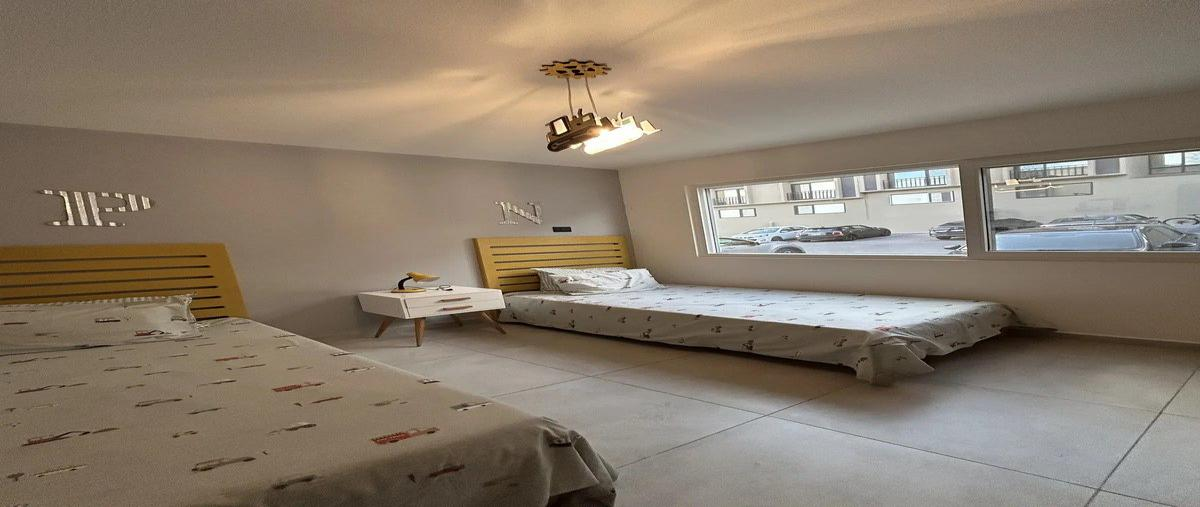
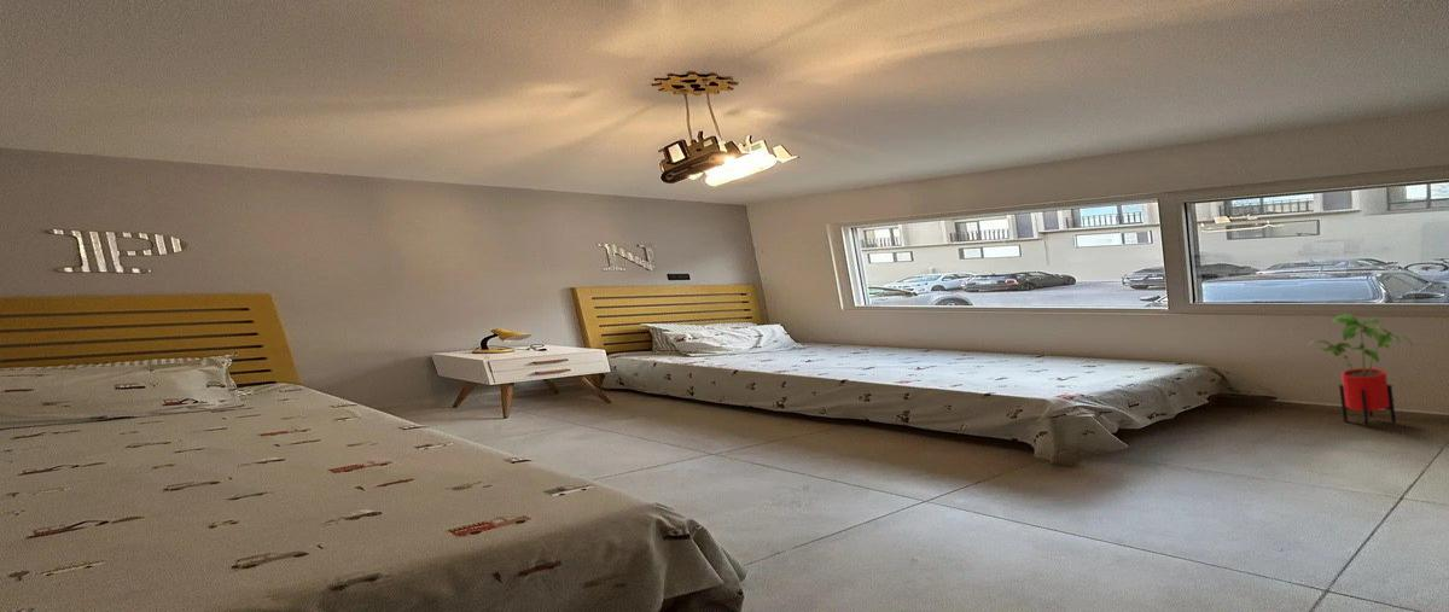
+ house plant (1358, 368)
